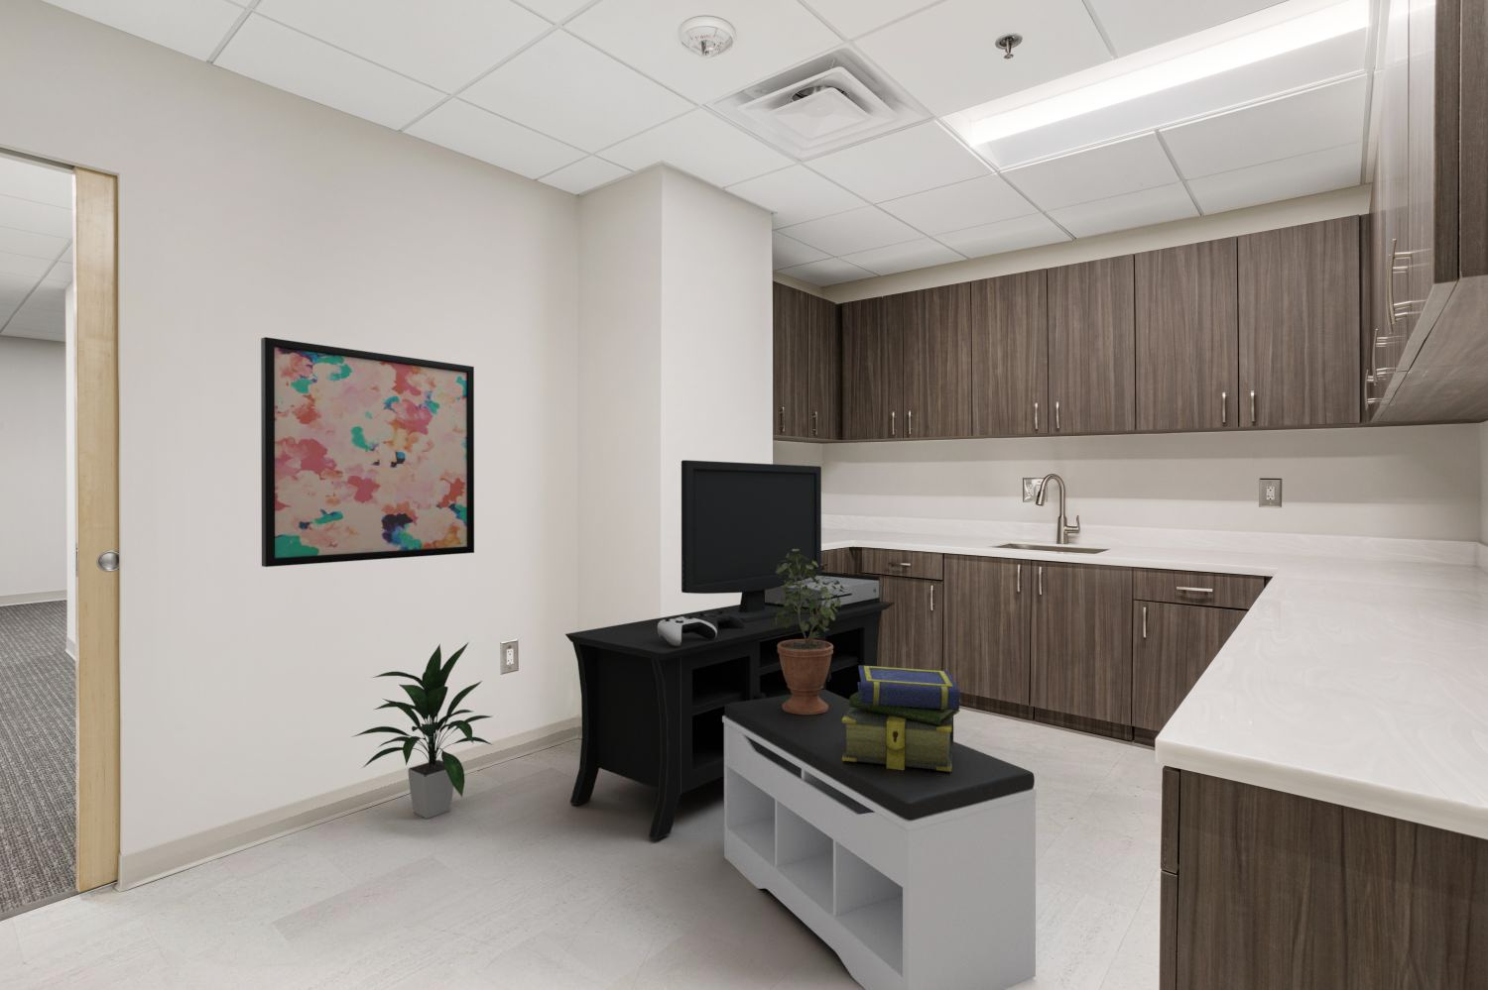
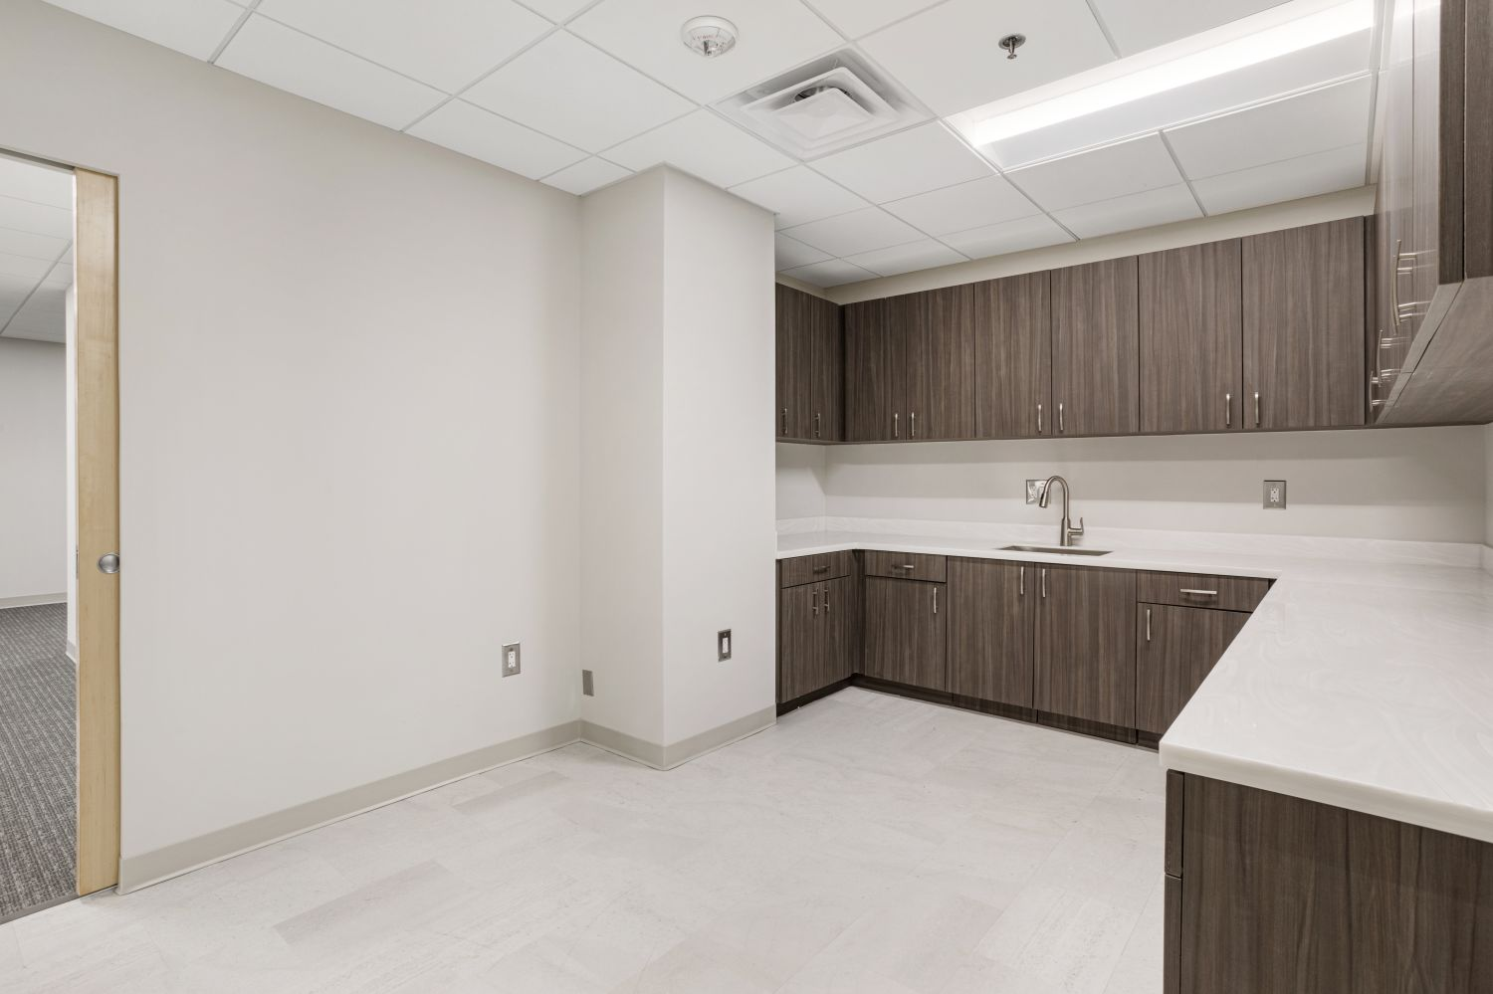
- stack of books (903, 713)
- wall art (378, 456)
- potted plant (807, 629)
- indoor plant (430, 730)
- bench (857, 820)
- media console (750, 613)
